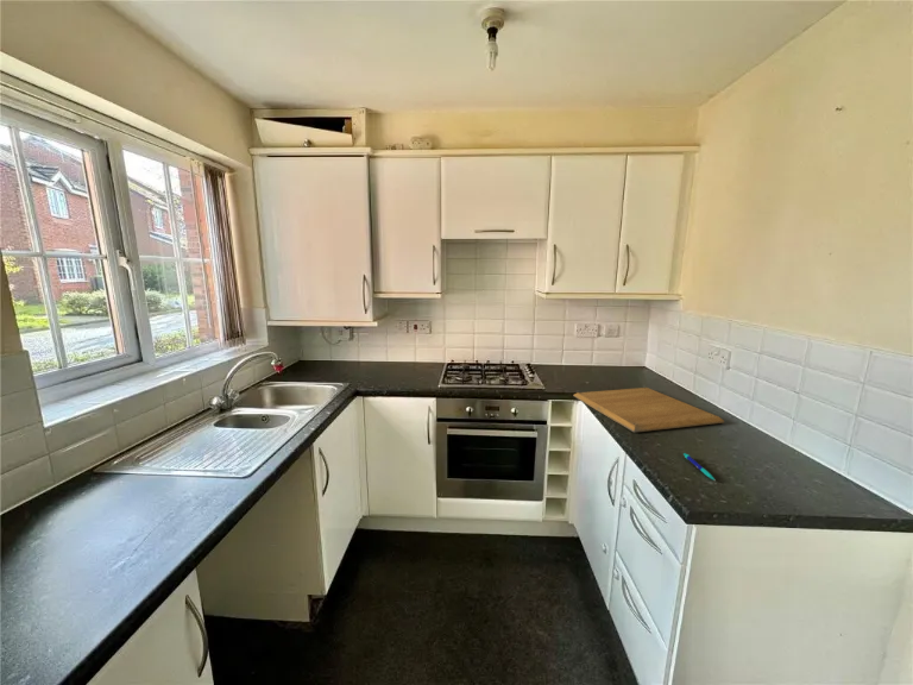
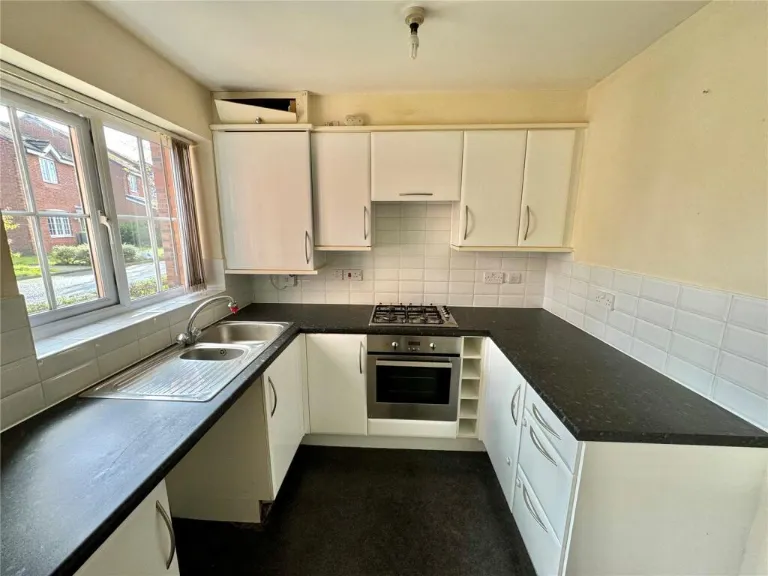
- chopping board (641, 406)
- pen (698, 466)
